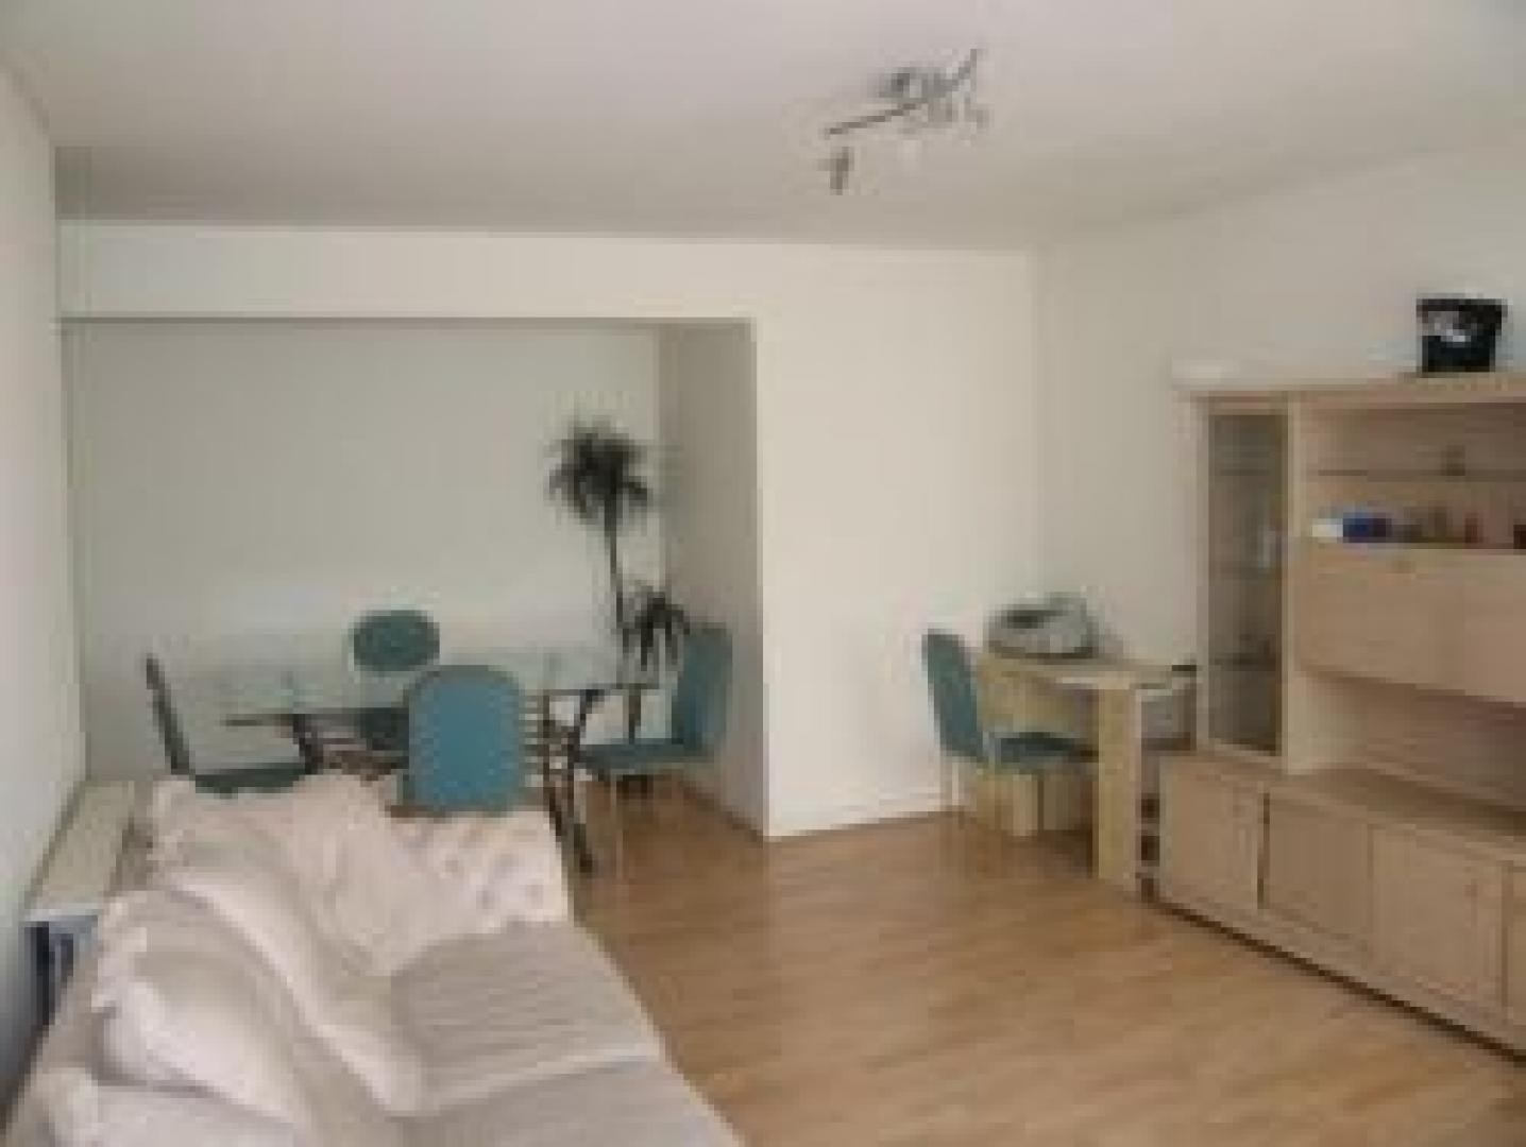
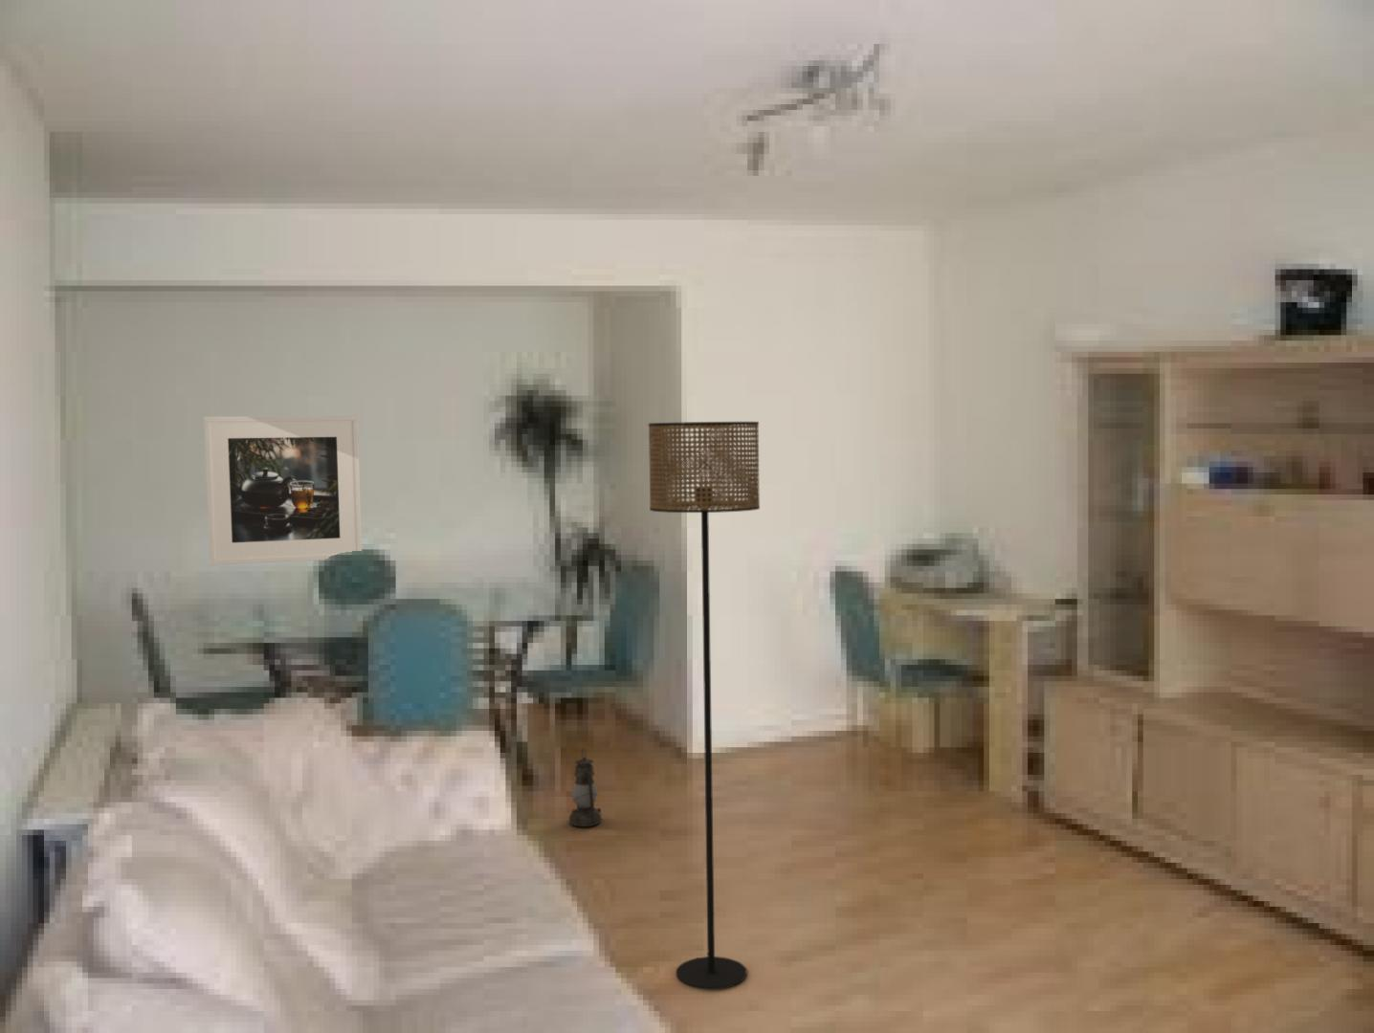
+ floor lamp (708, 702)
+ lantern (585, 786)
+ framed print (284, 488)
